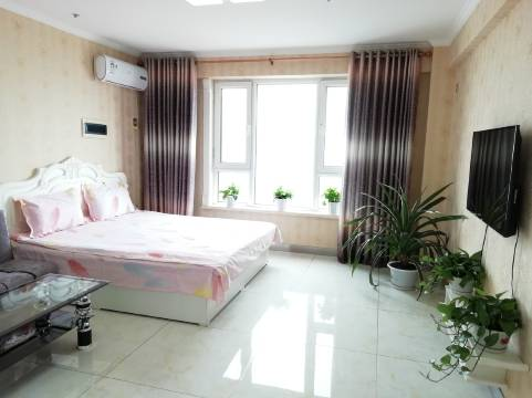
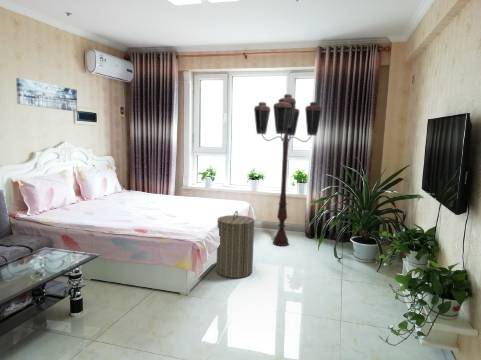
+ floor lamp (284, 170)
+ laundry hamper (235, 241)
+ wall art (49, 96)
